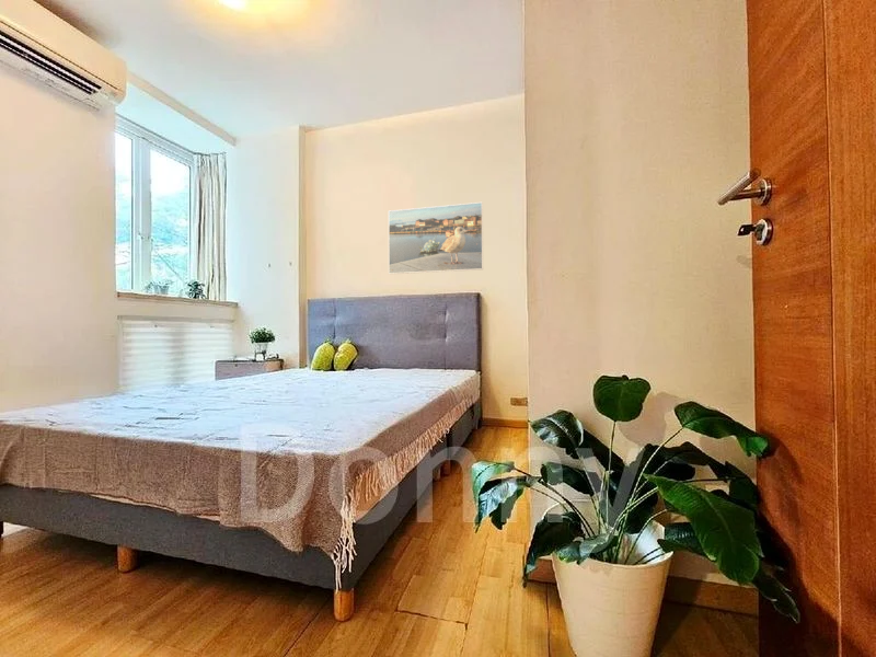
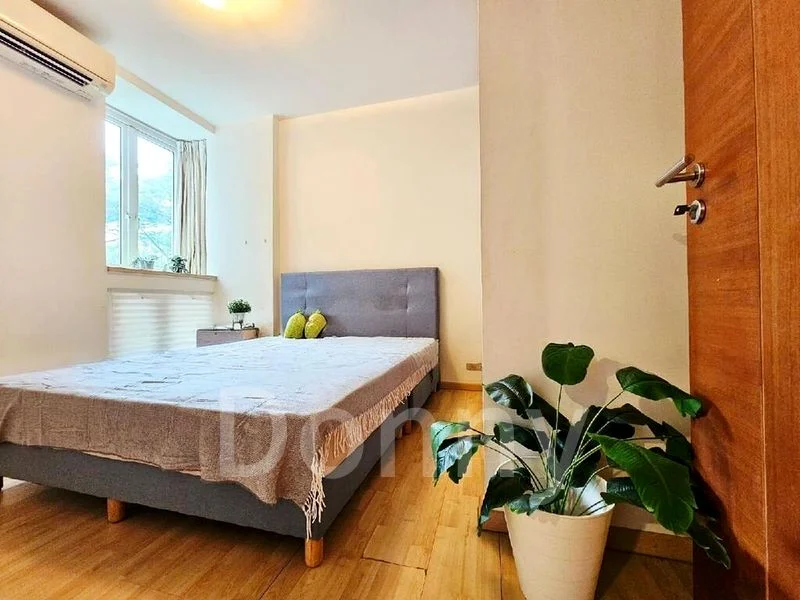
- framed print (434, 239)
